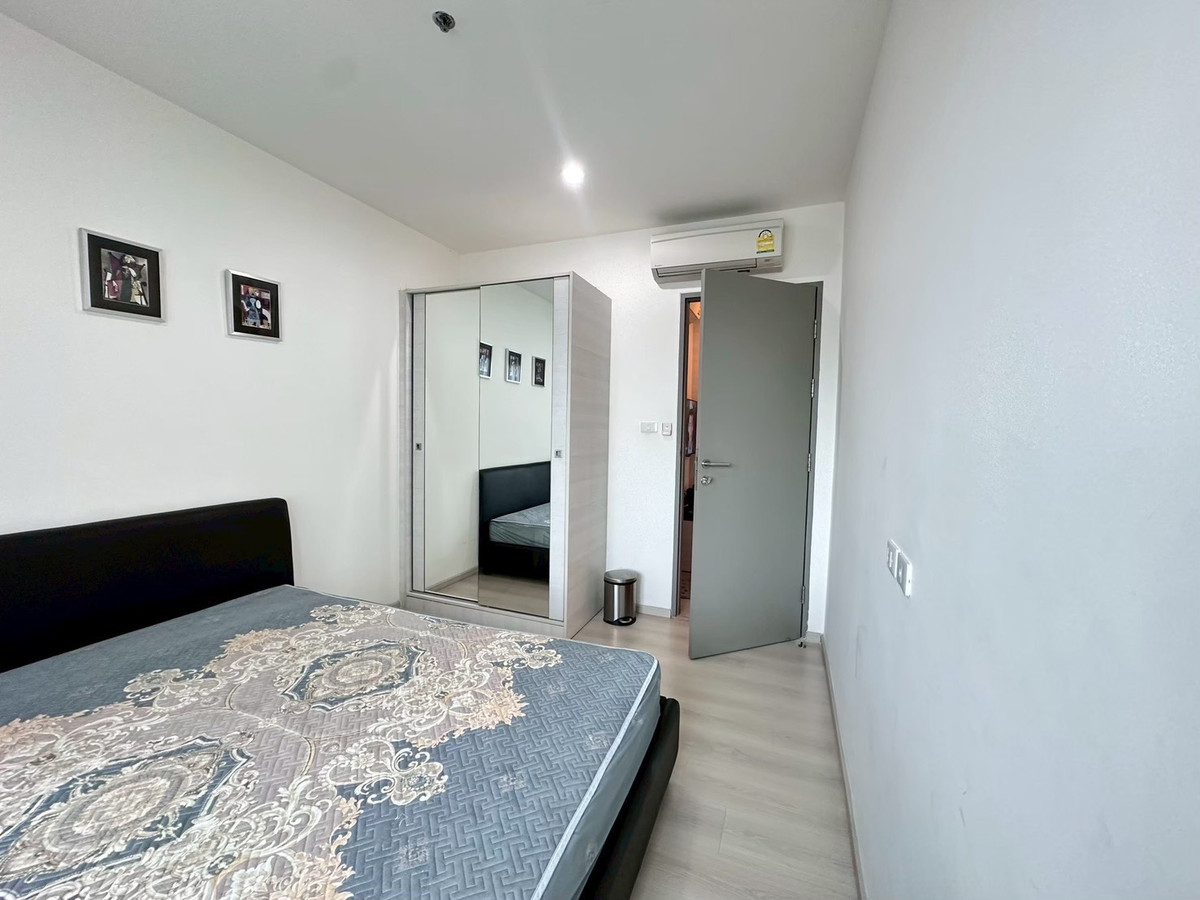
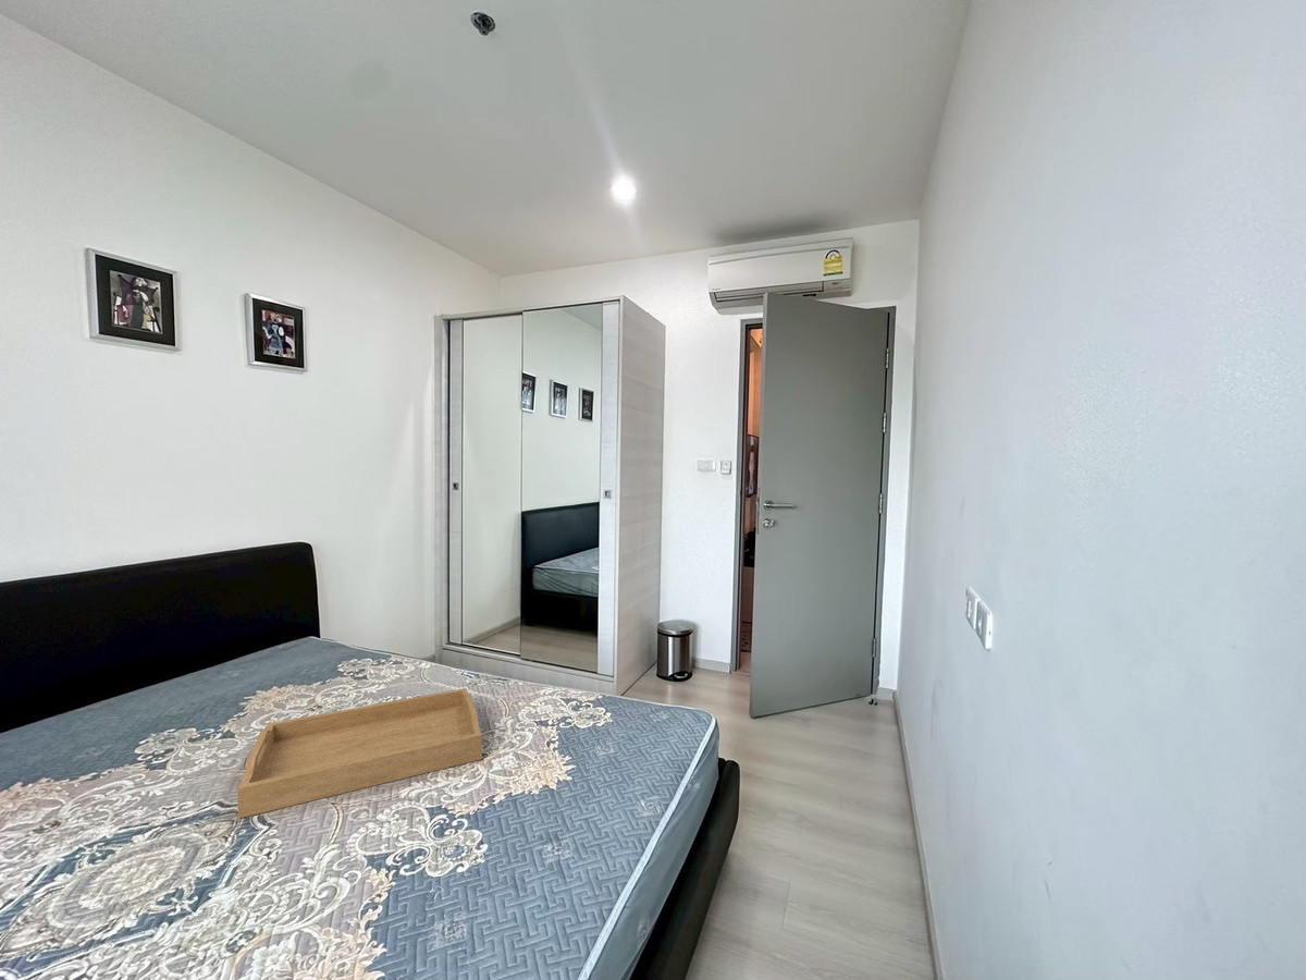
+ serving tray (373, 737)
